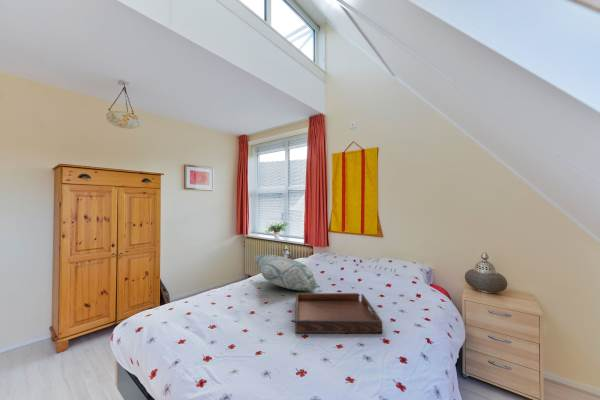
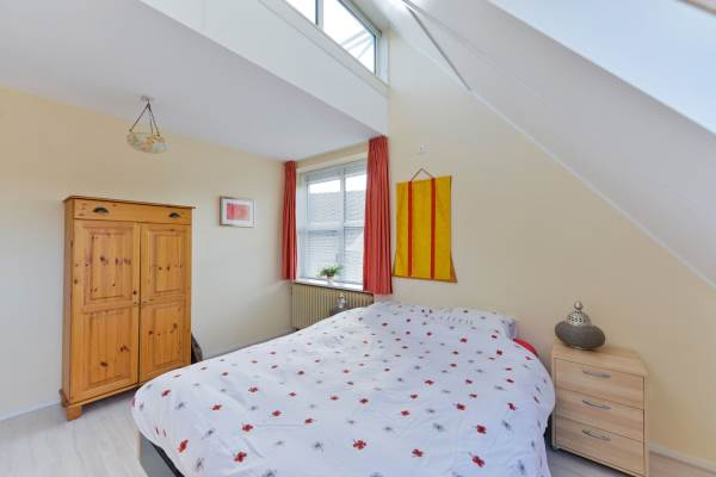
- decorative pillow (282, 272)
- serving tray (333, 310)
